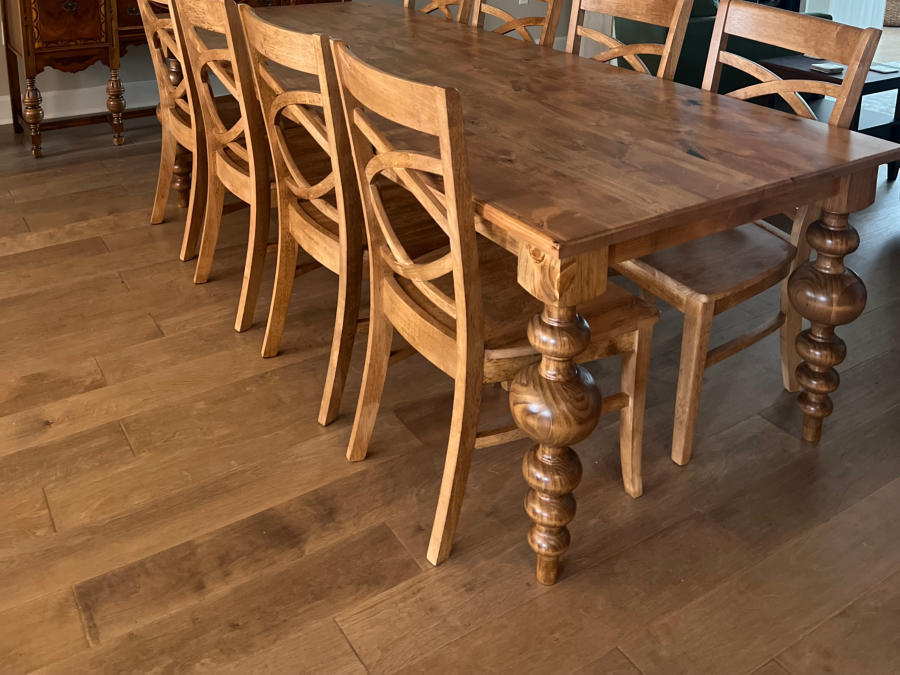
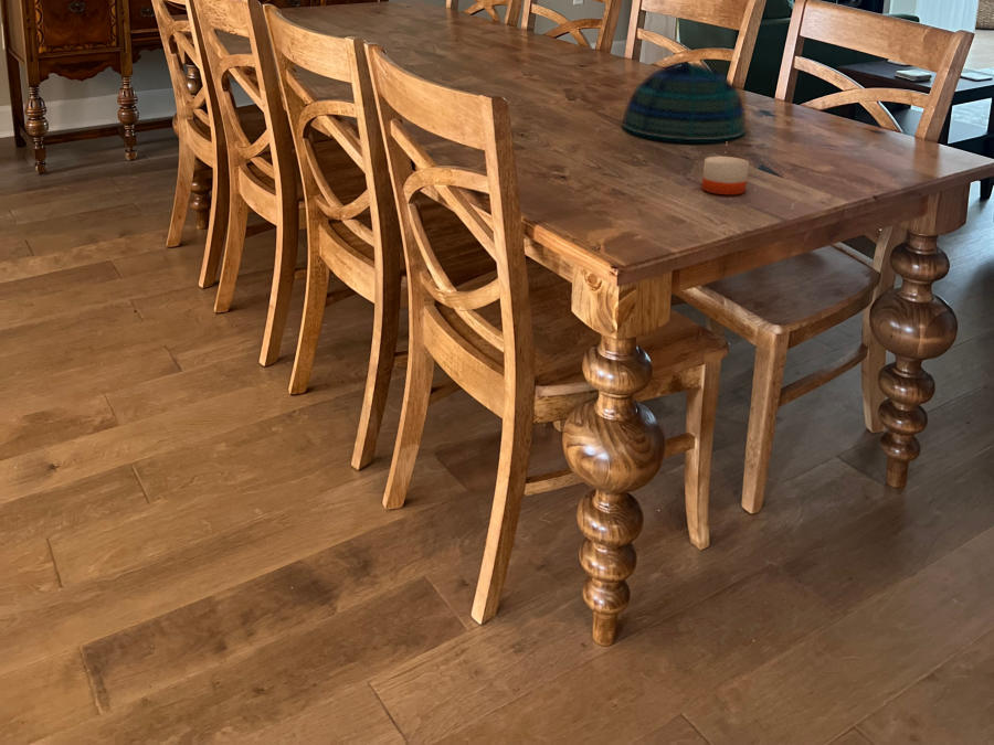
+ candle (727, 159)
+ decorative bowl (686, 95)
